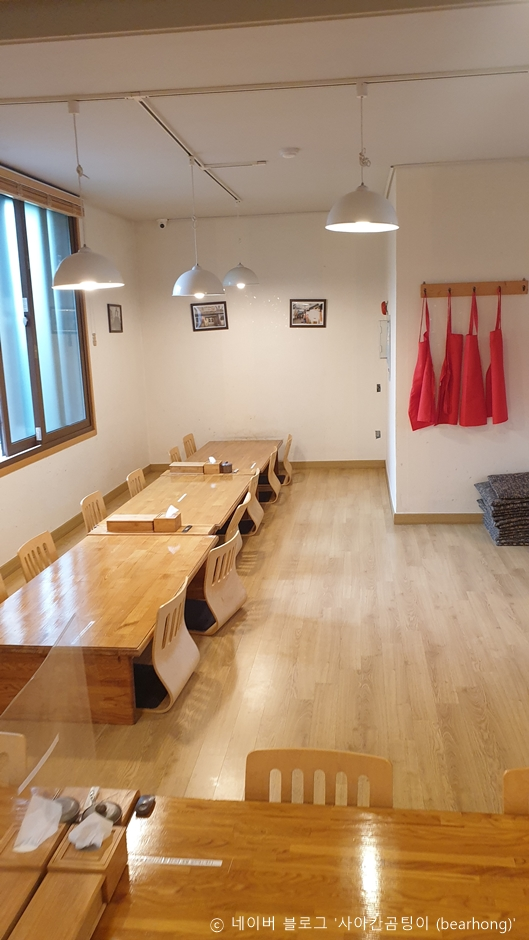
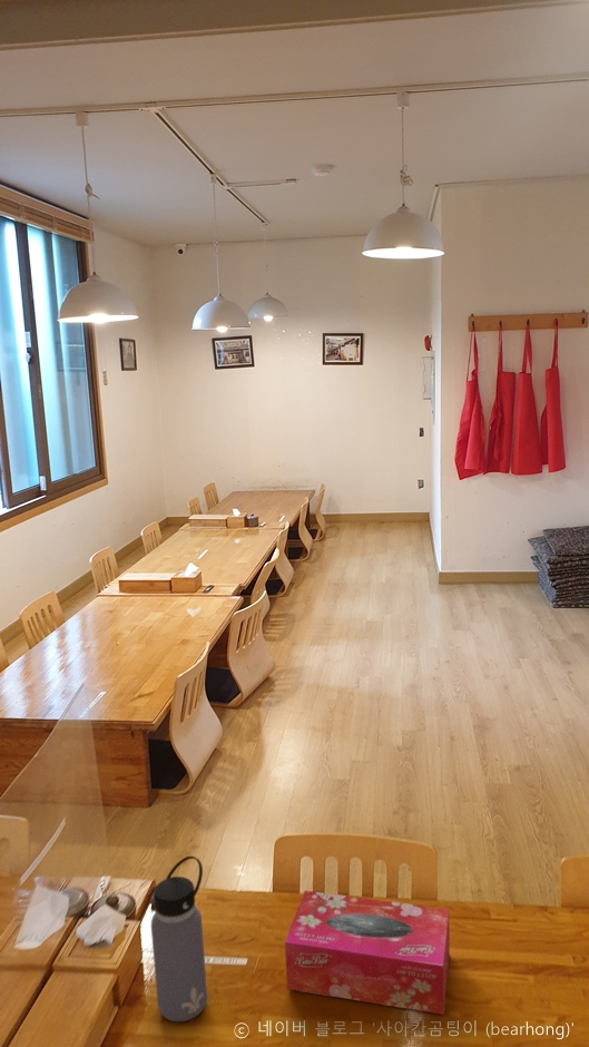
+ tissue box (369, 948)
+ water bottle (179, 937)
